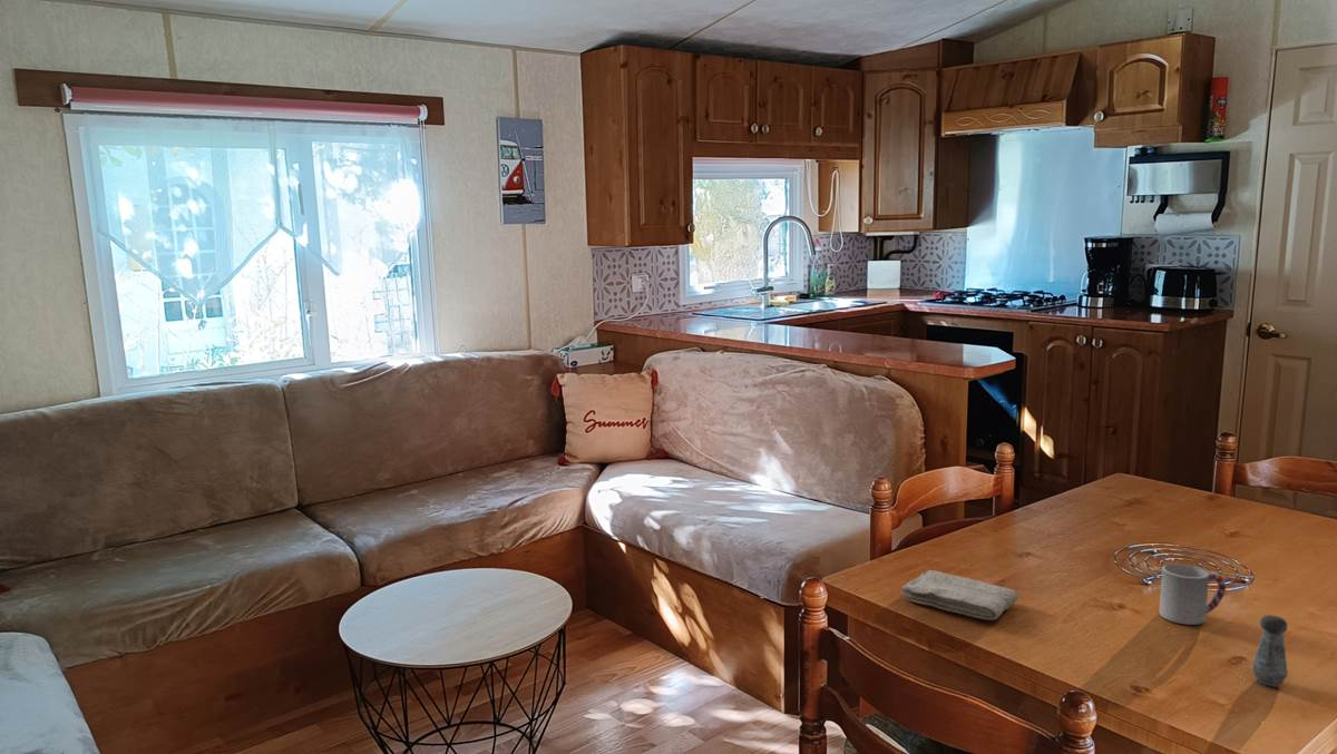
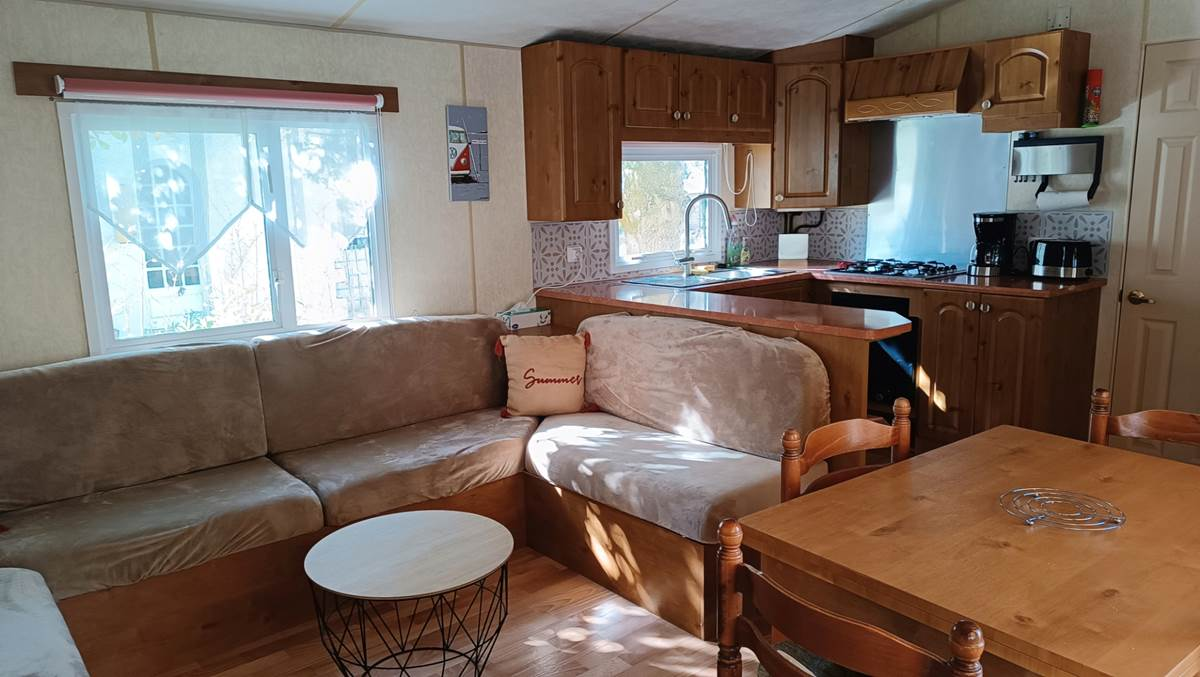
- salt shaker (1271, 649)
- washcloth (958, 593)
- cup (1193, 594)
